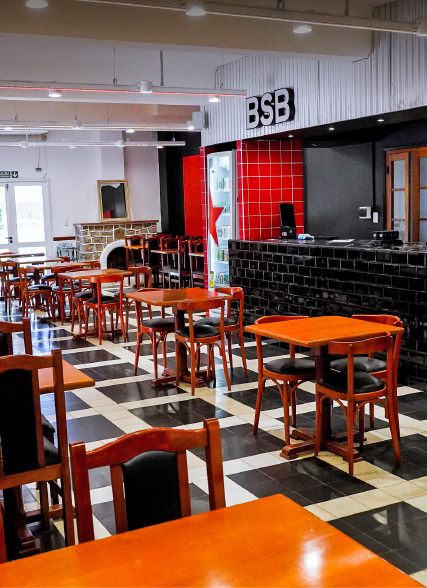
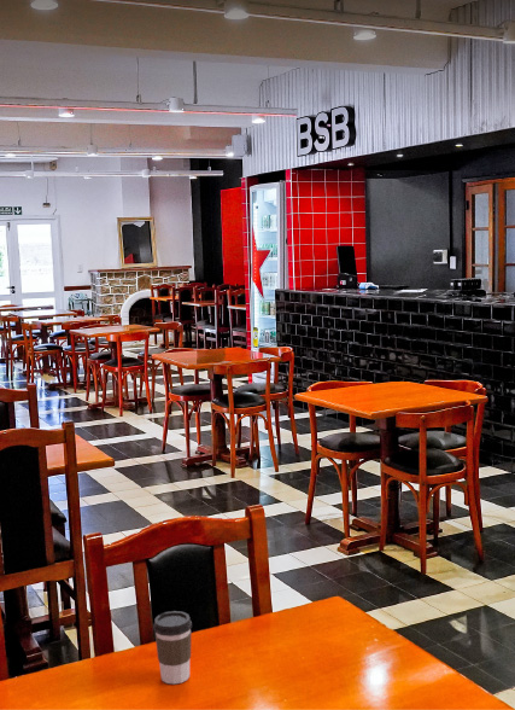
+ coffee cup (174, 647)
